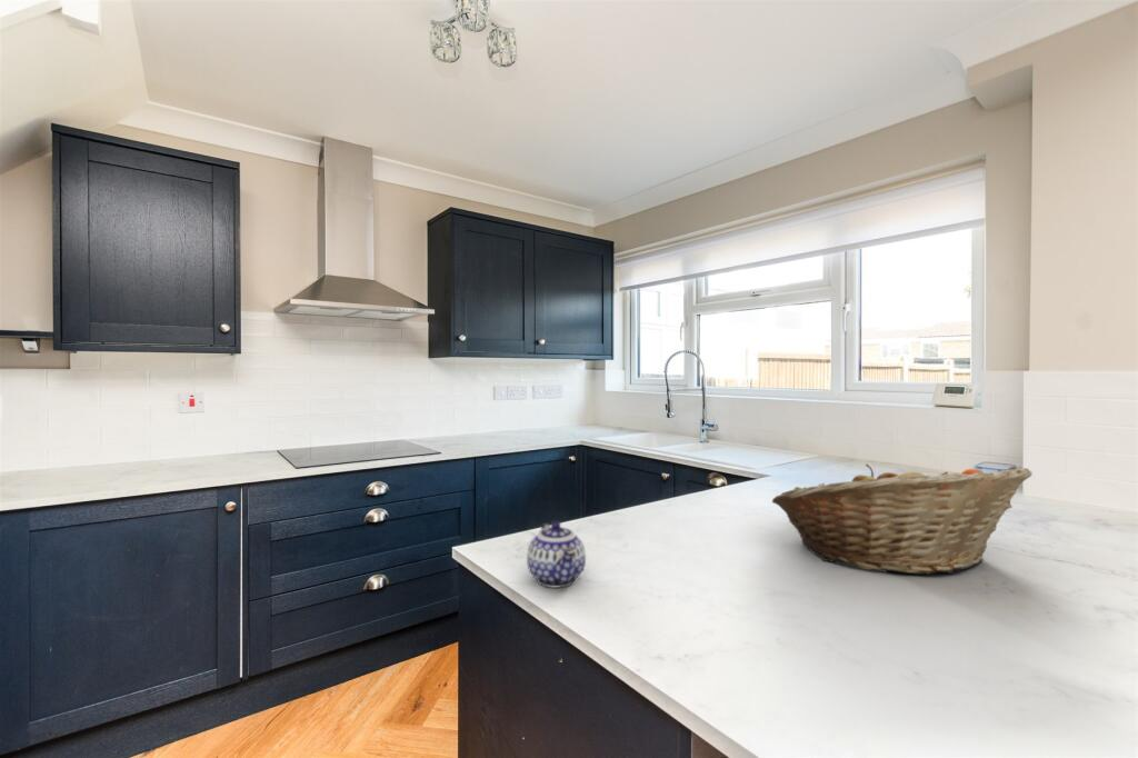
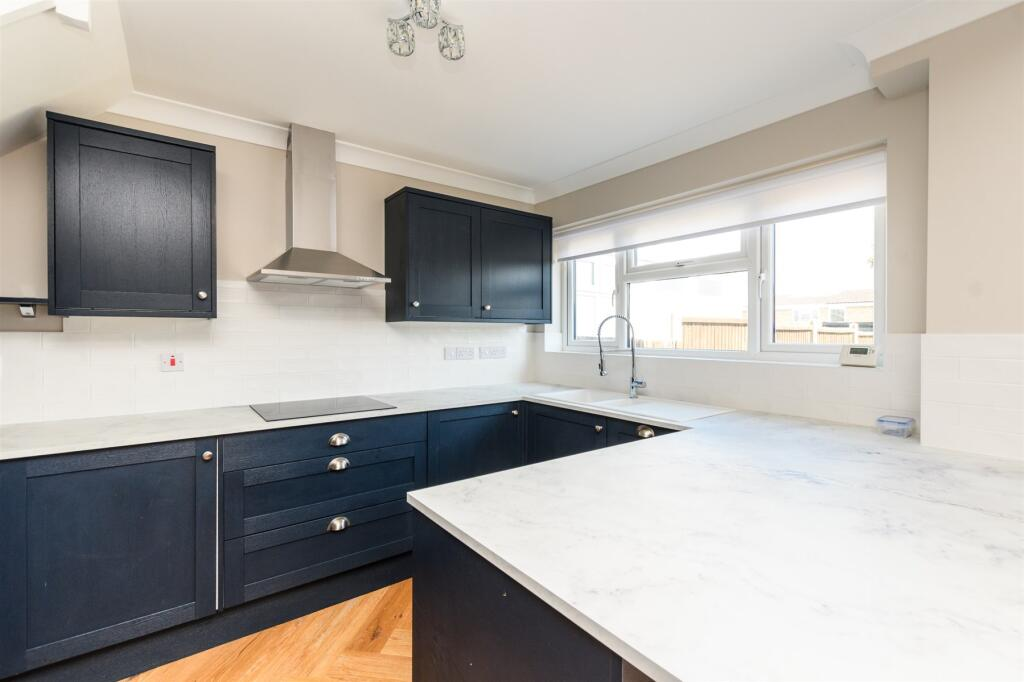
- teapot (556, 550)
- fruit basket (895, 505)
